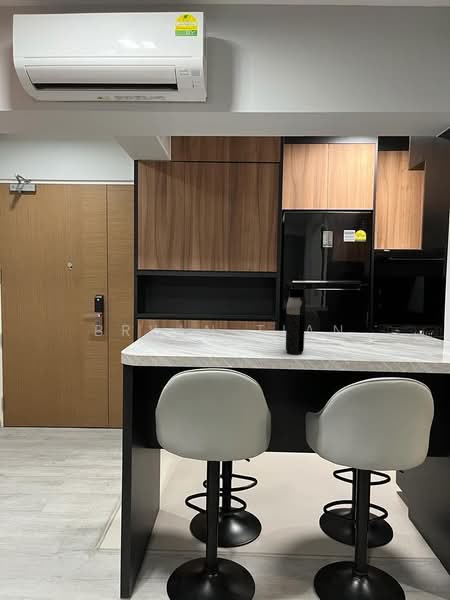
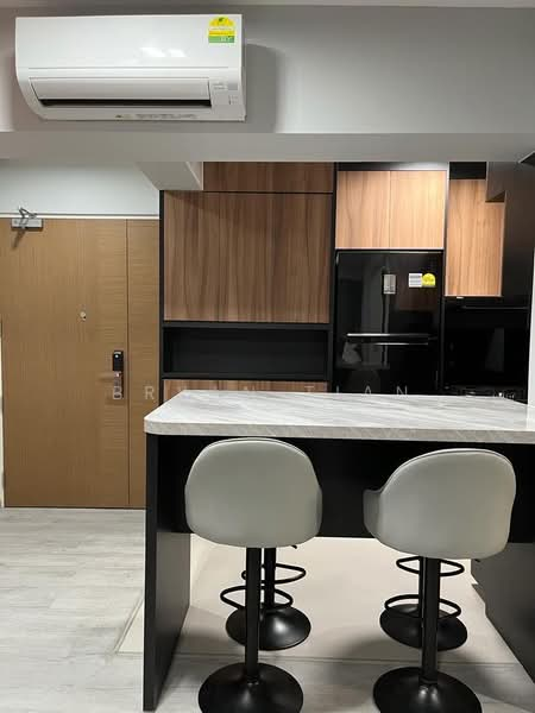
- water bottle (295, 320)
